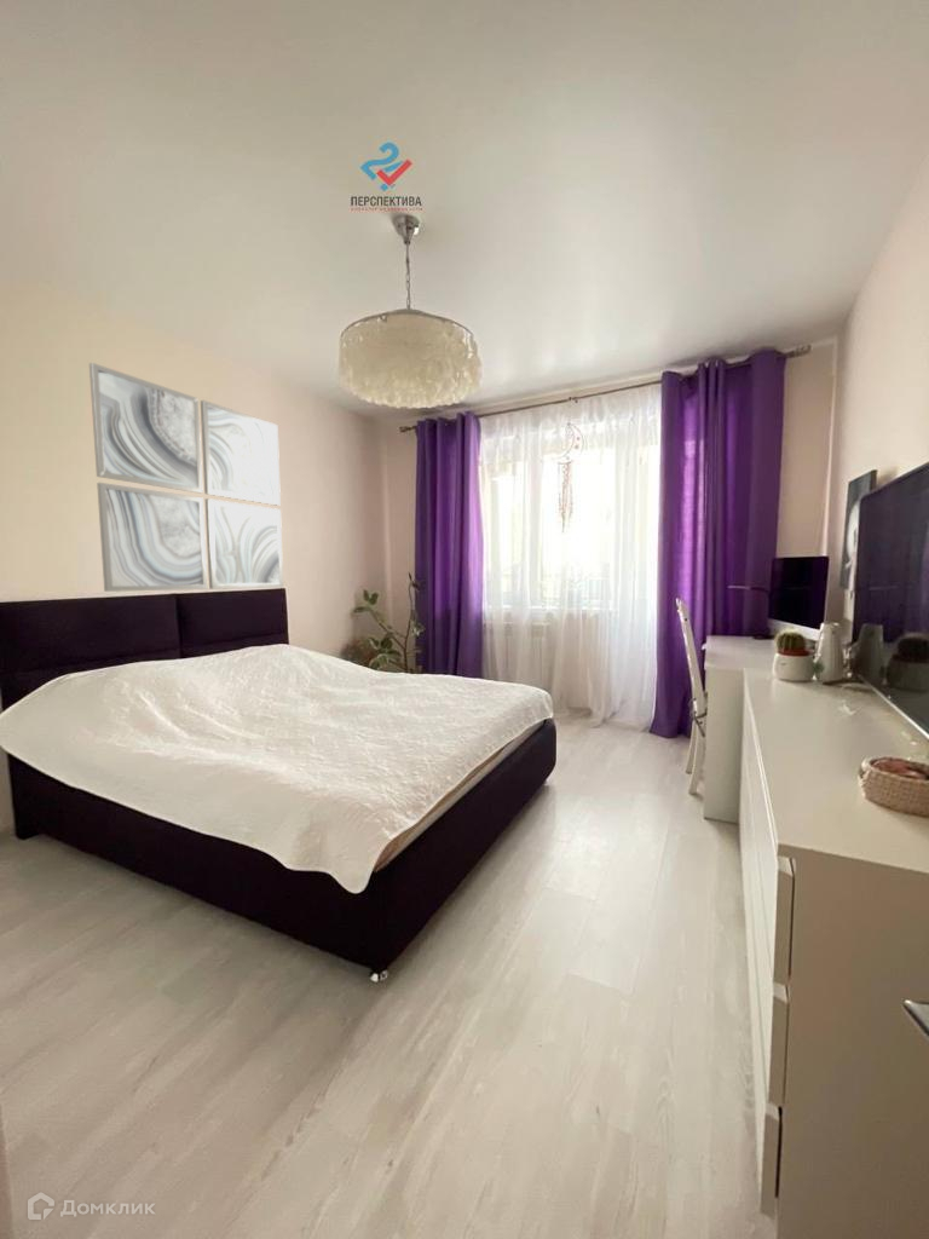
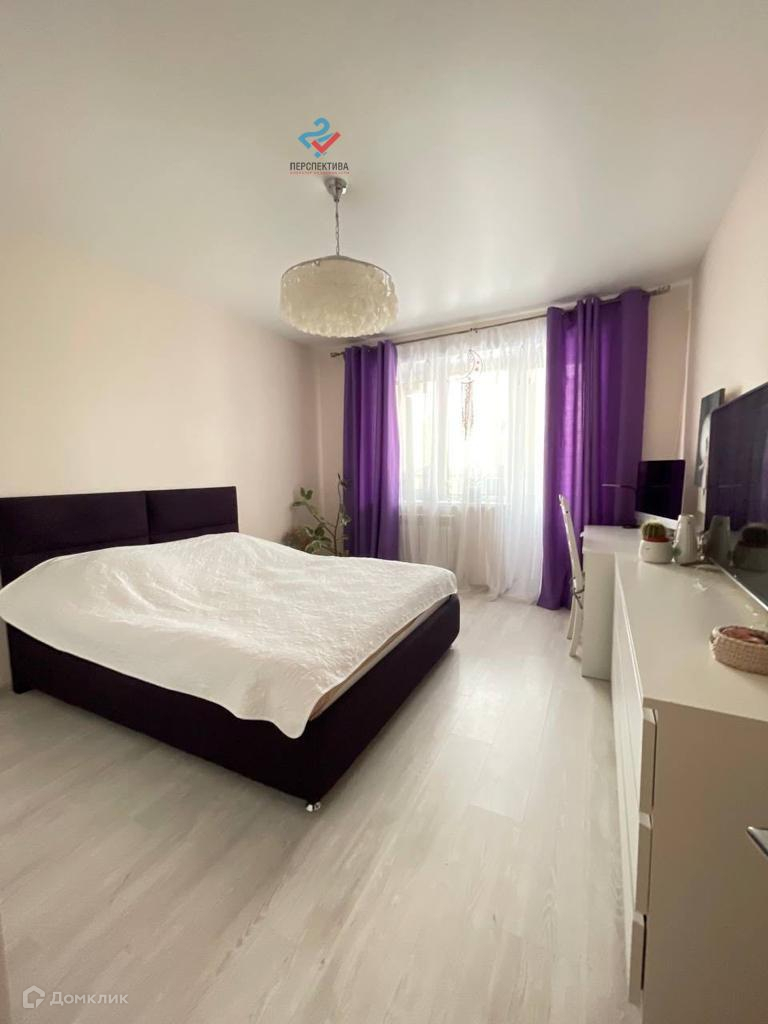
- wall art (204, 492)
